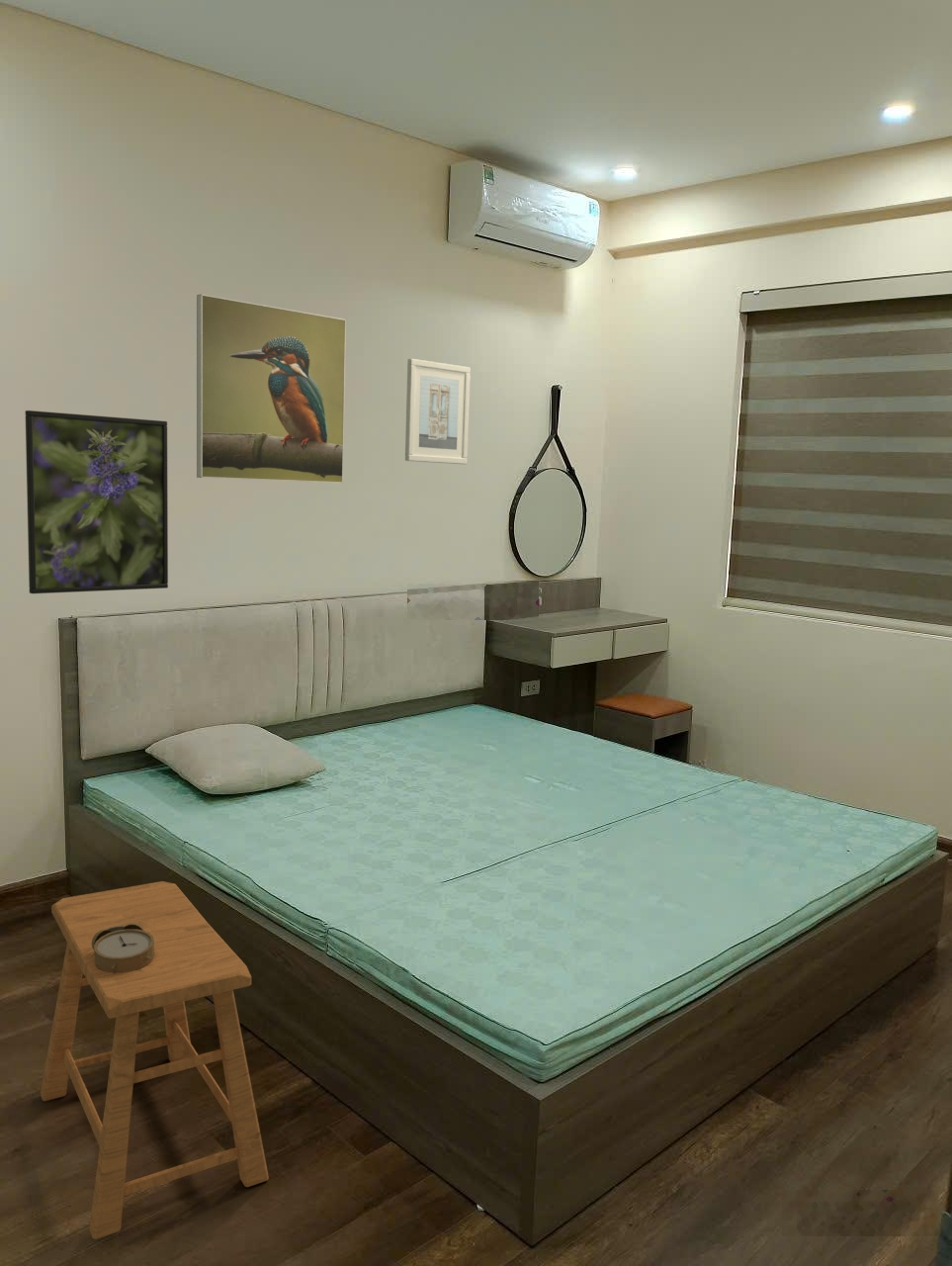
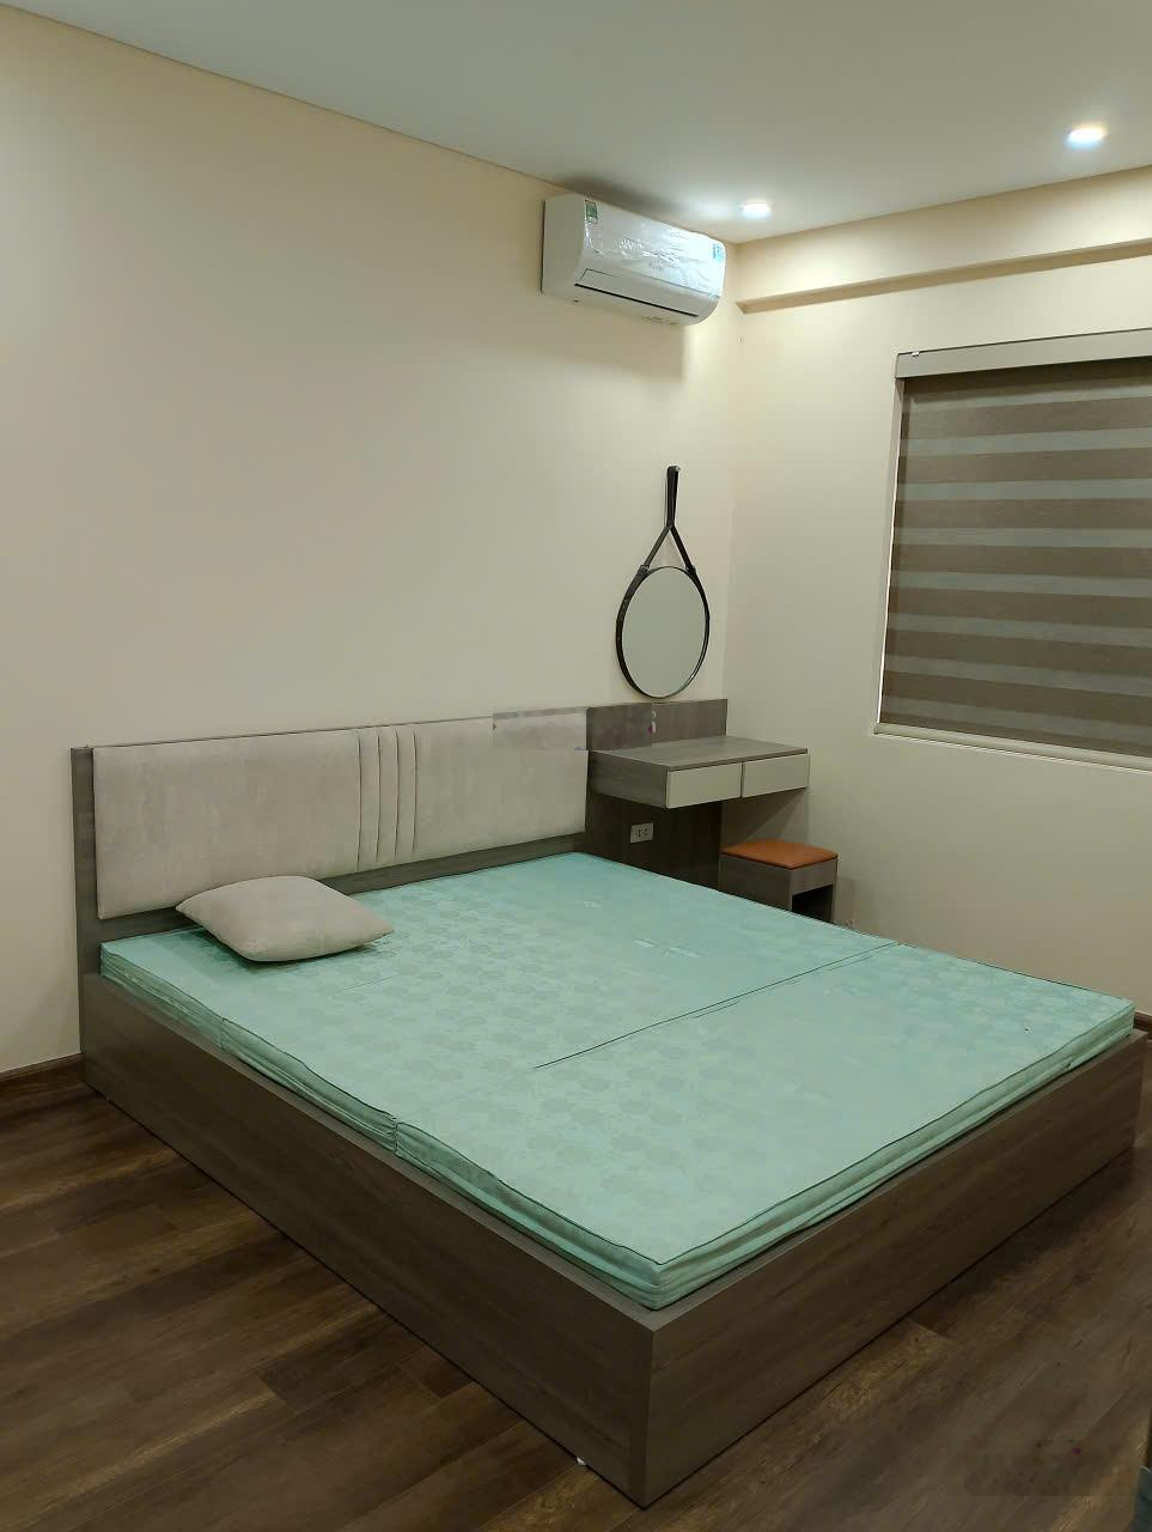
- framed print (274, 395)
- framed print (438, 412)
- stool (147, 1041)
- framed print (100, 503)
- alarm clock (122, 944)
